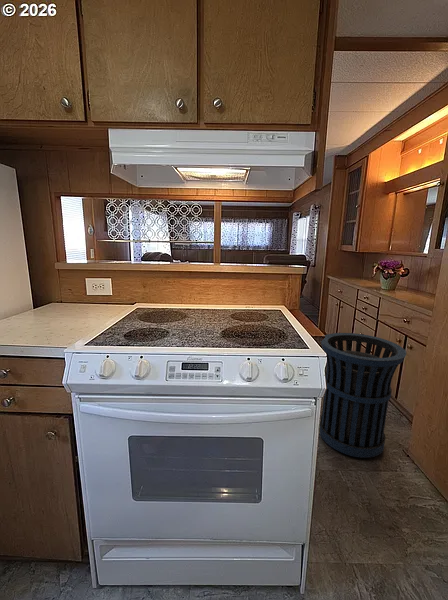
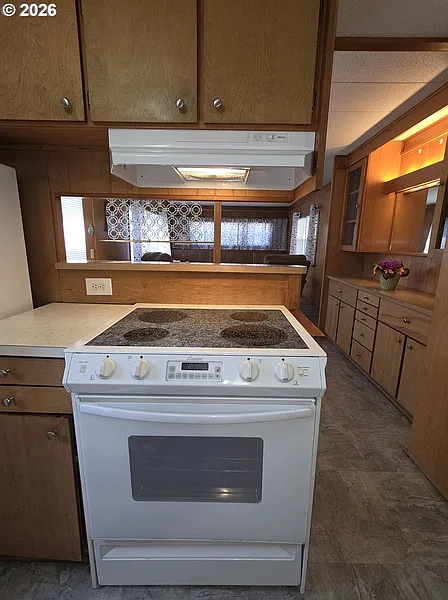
- trash can (355, 393)
